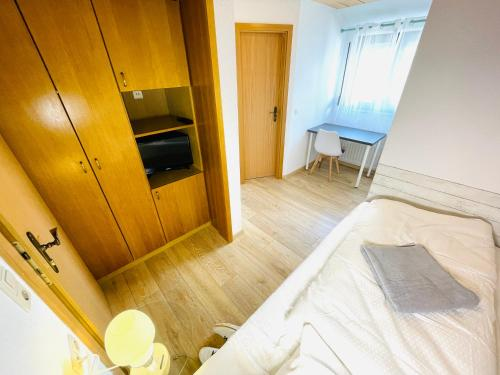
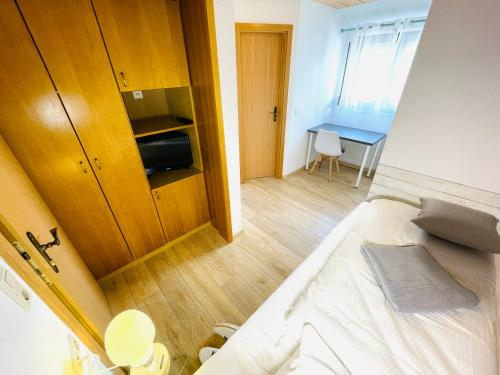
+ pillow (455, 221)
